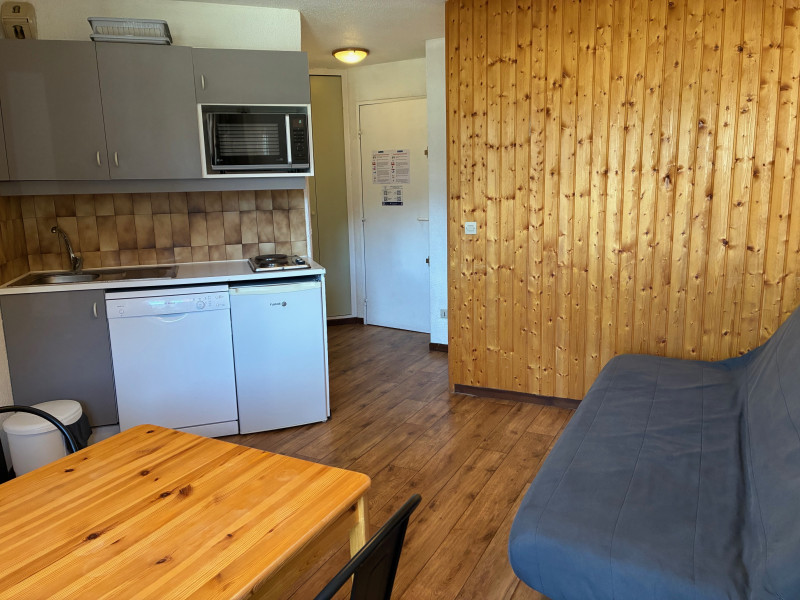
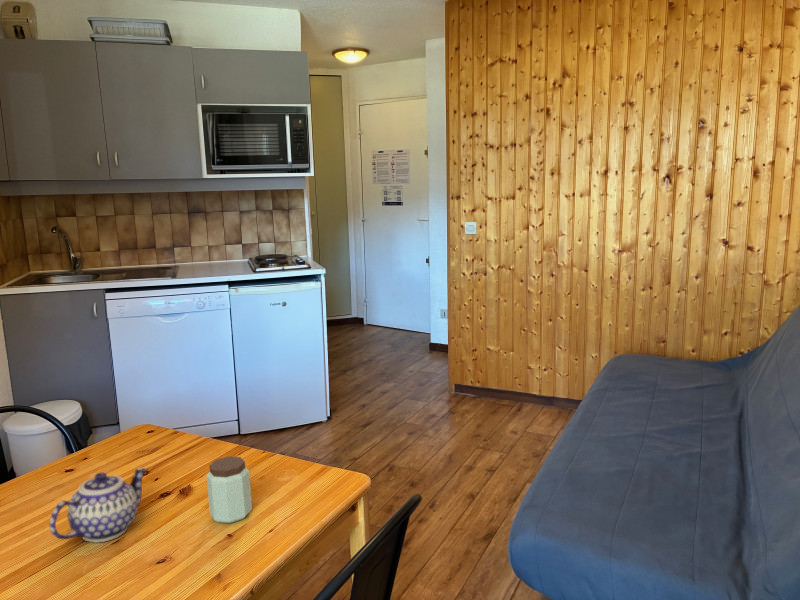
+ peanut butter (229, 489)
+ teapot (102, 502)
